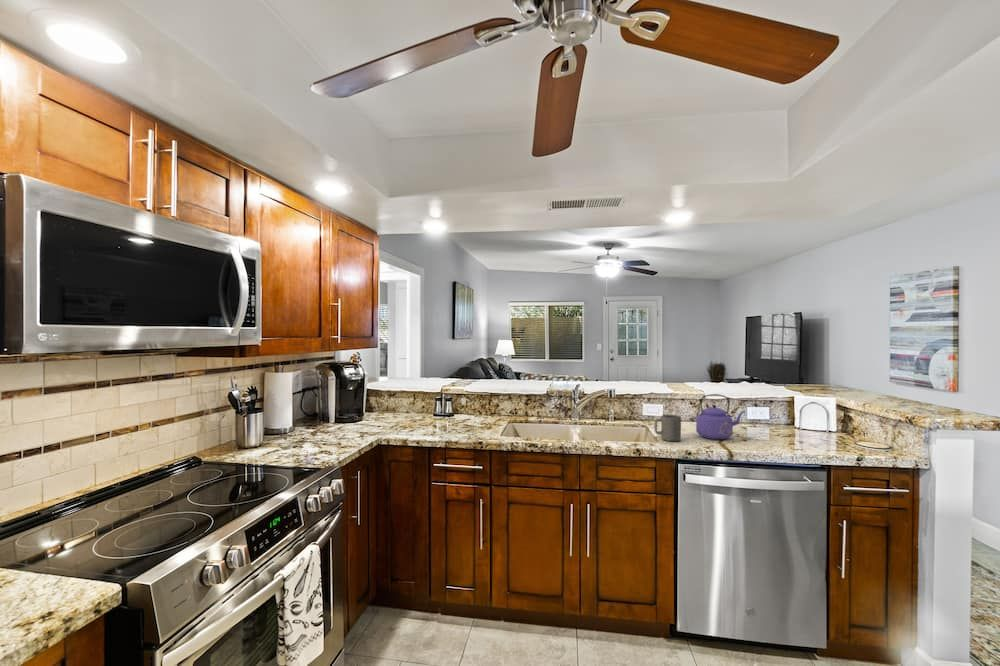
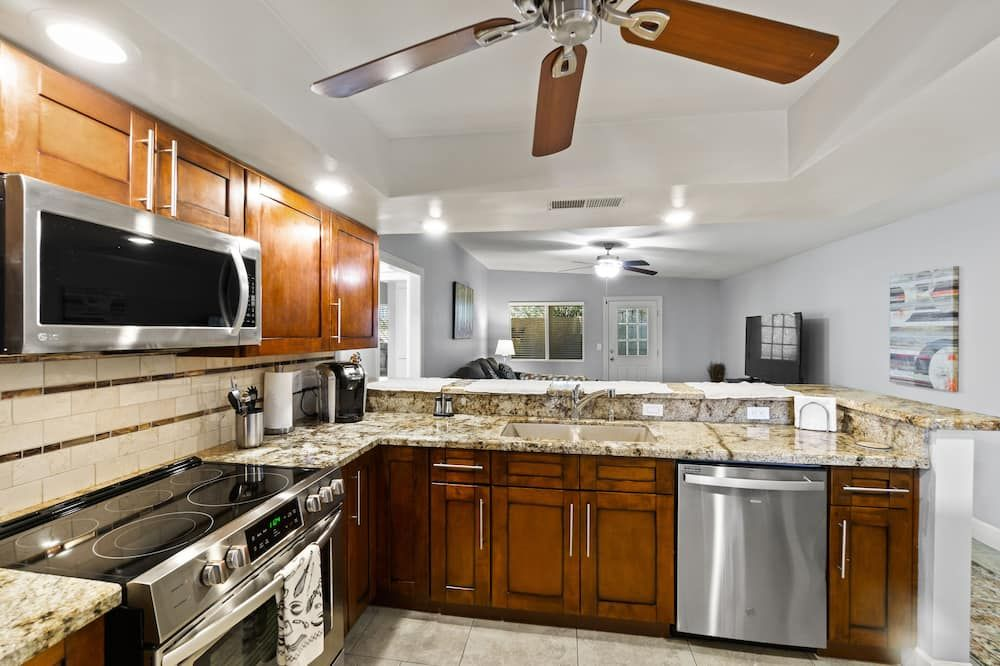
- mug (667, 427)
- kettle (720, 415)
